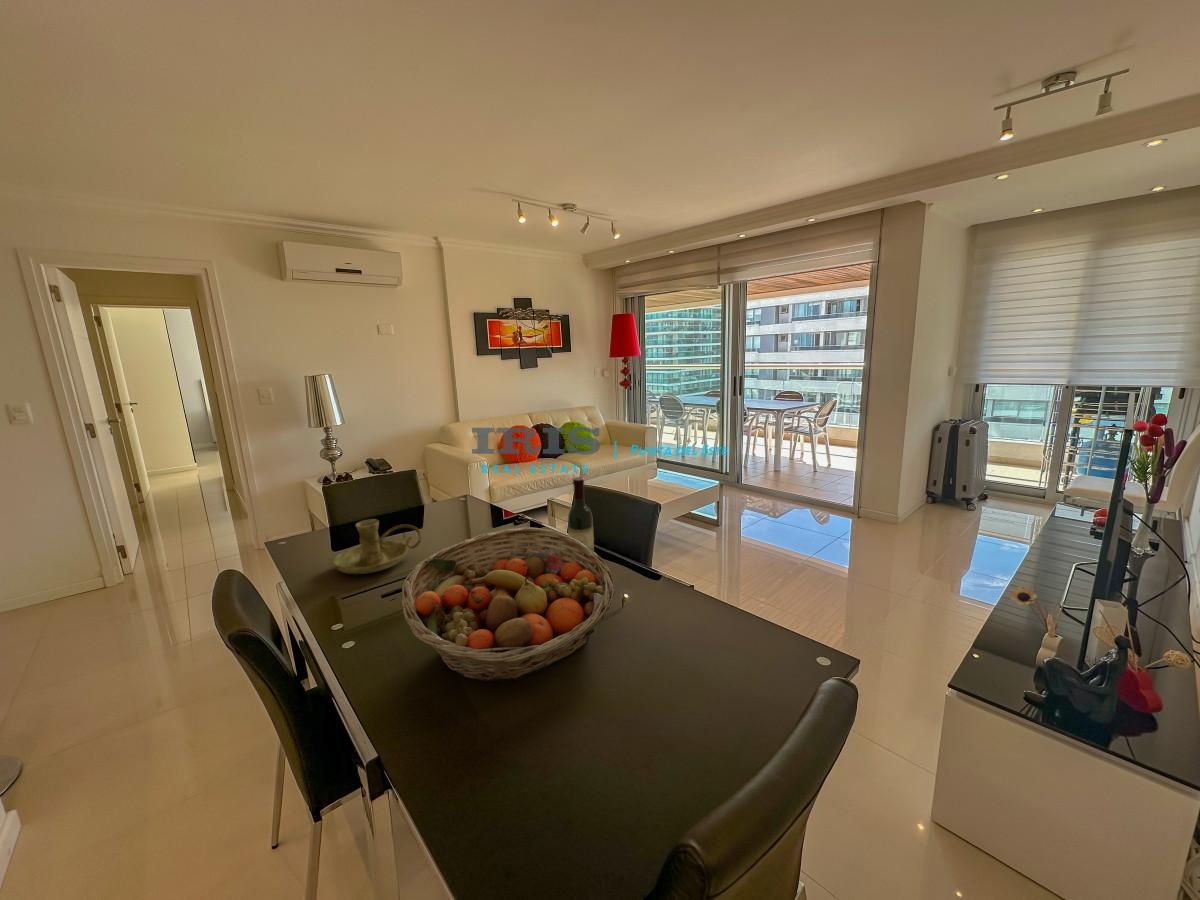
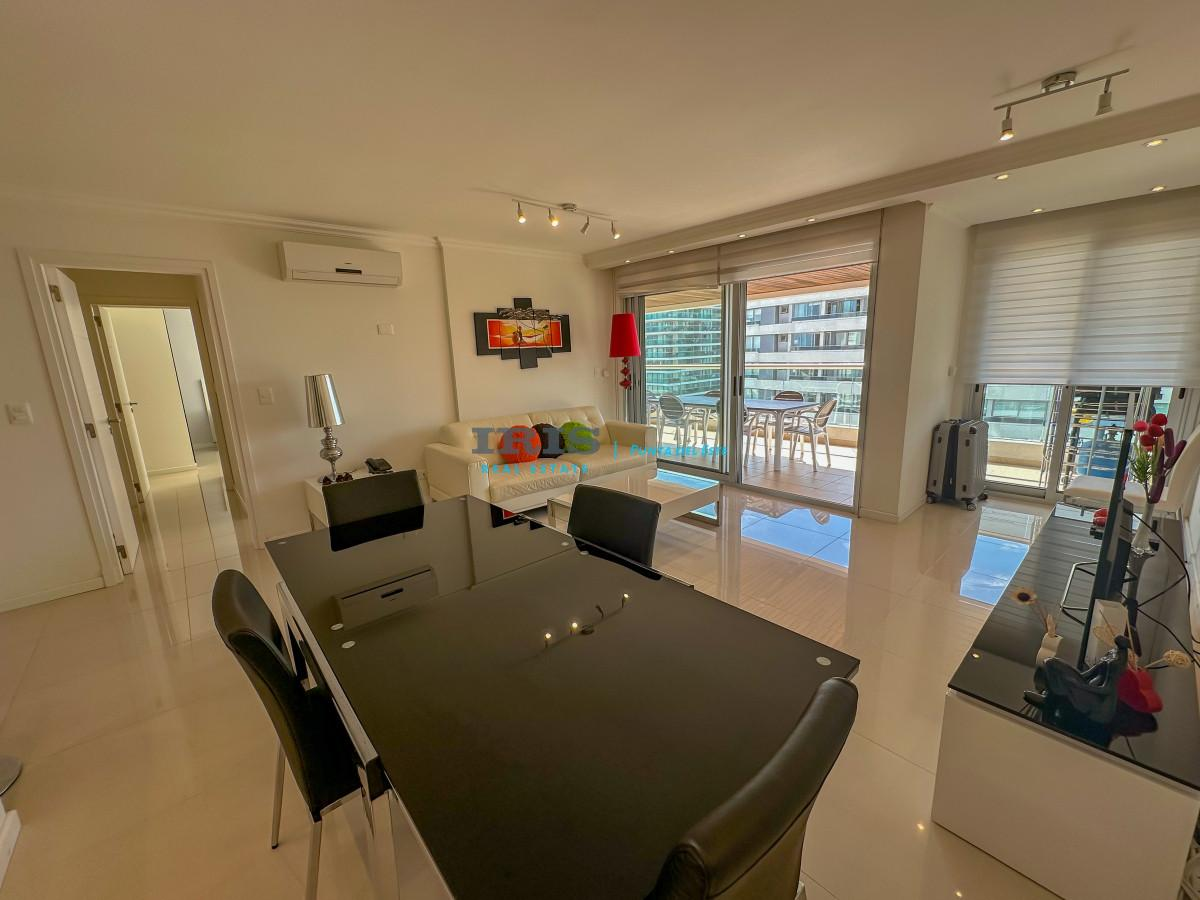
- fruit basket (514, 597)
- wine bottle (580, 524)
- candle holder (378, 542)
